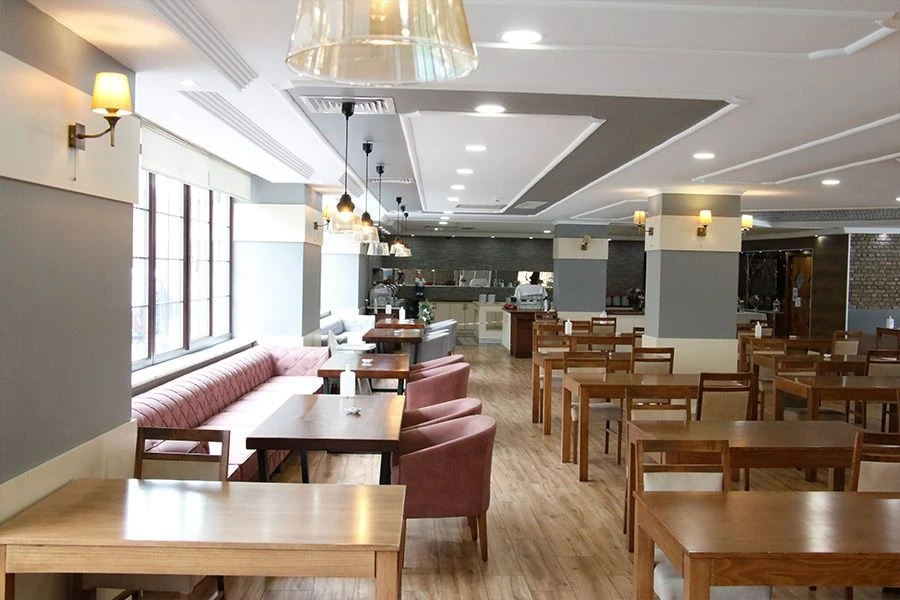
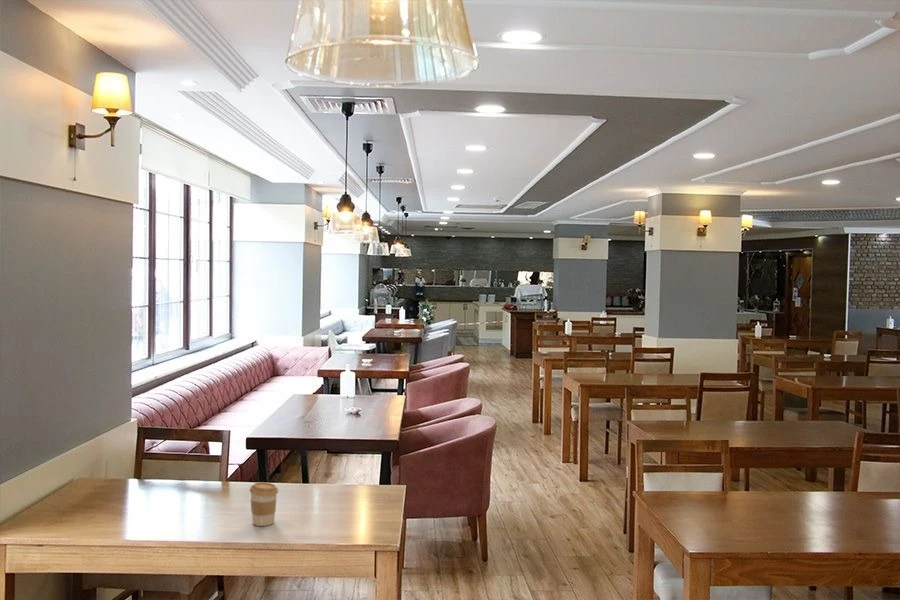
+ coffee cup (263, 503)
